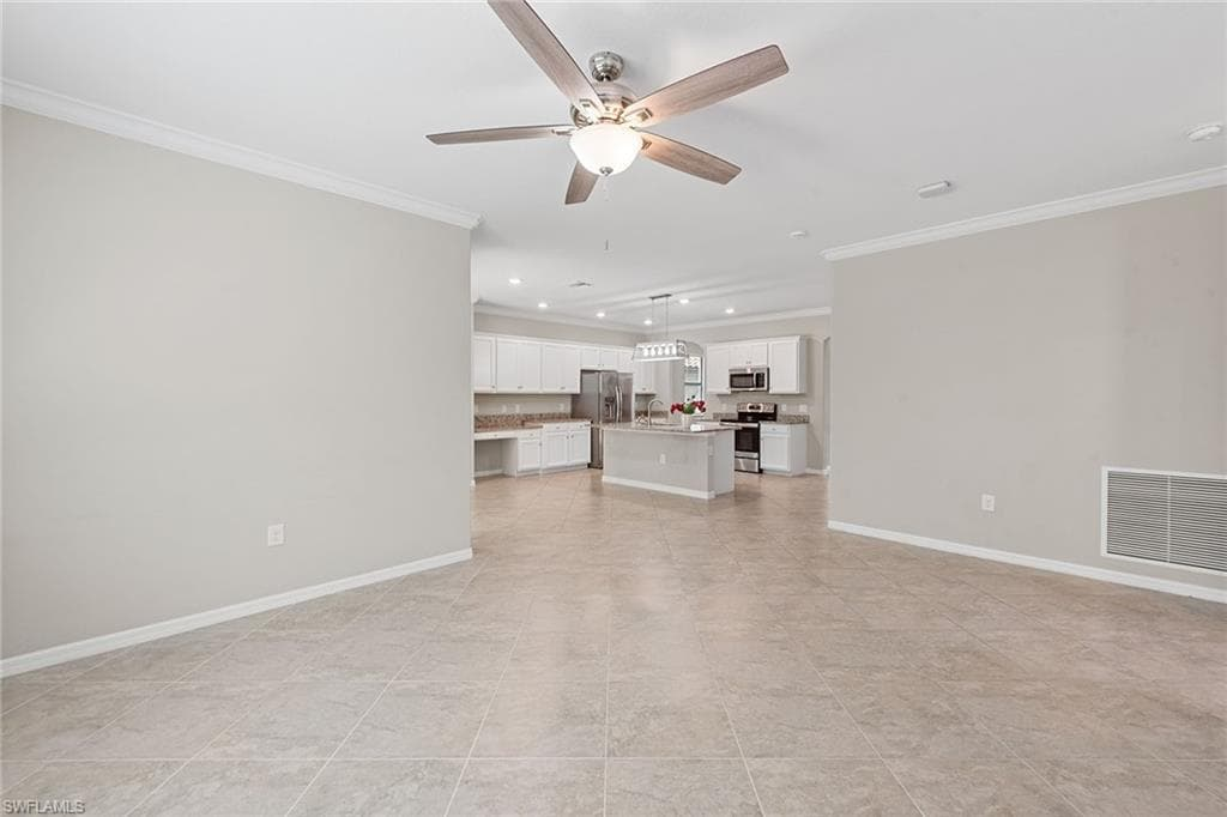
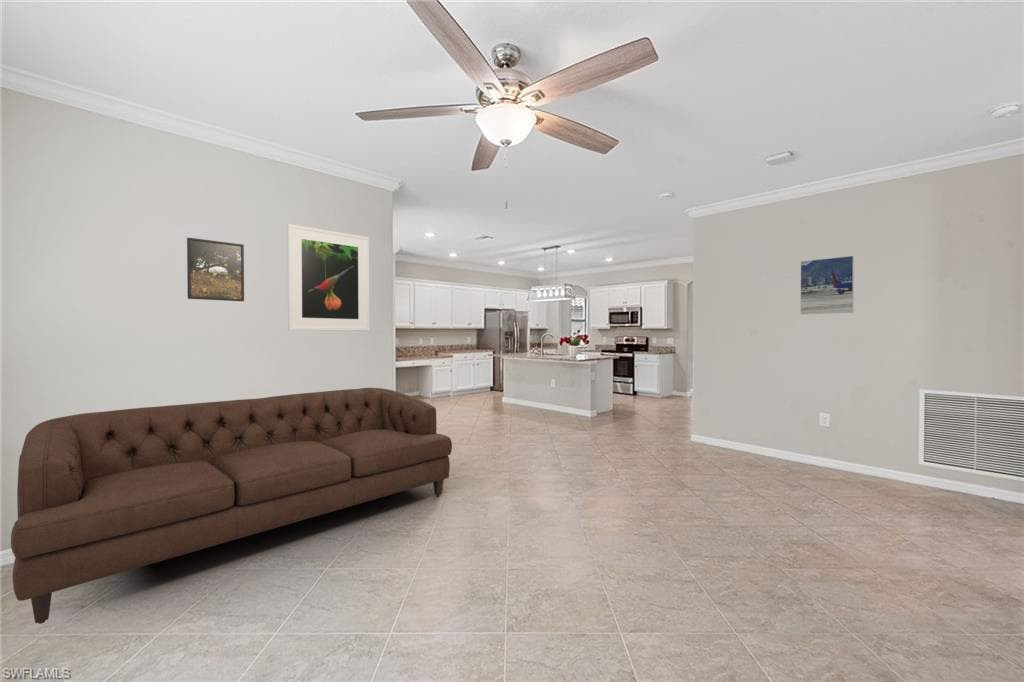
+ sofa (273, 462)
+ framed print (331, 280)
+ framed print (216, 270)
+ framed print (826, 286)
